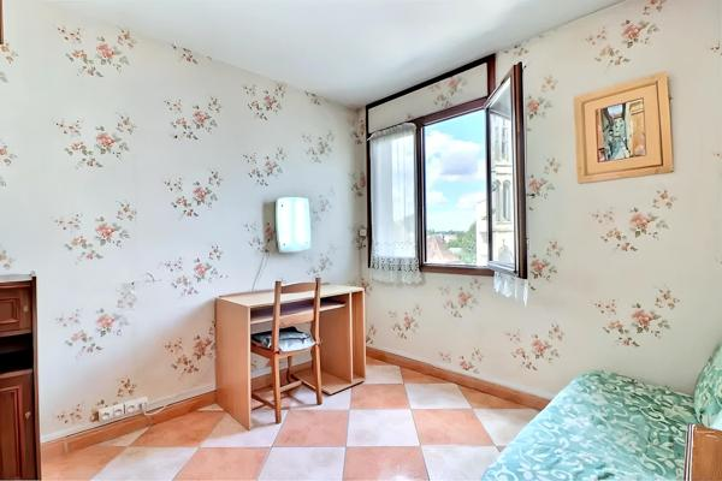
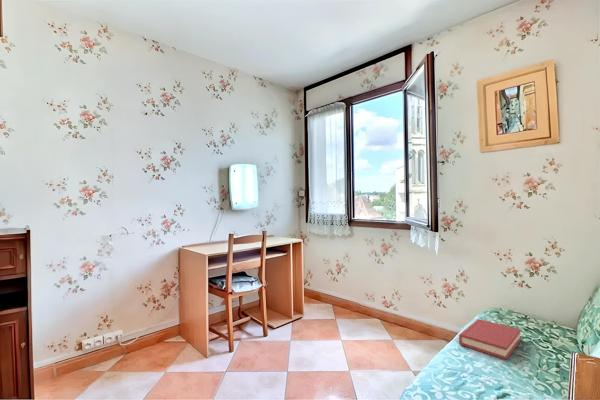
+ hardback book (490, 336)
